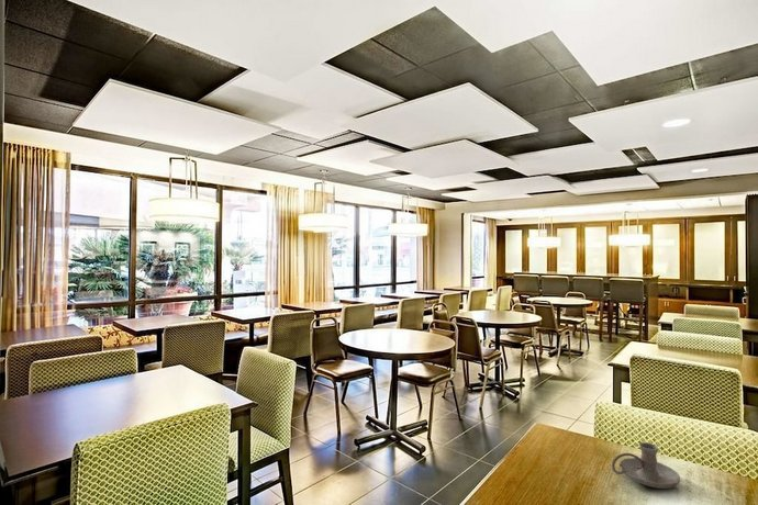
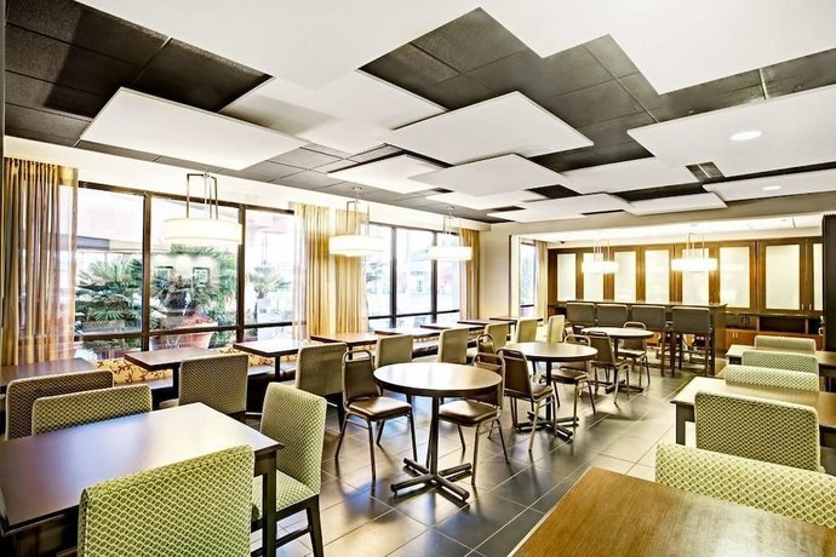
- candle holder (643, 462)
